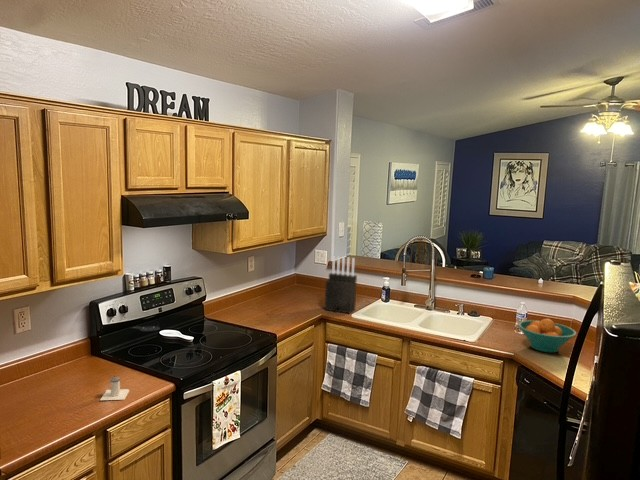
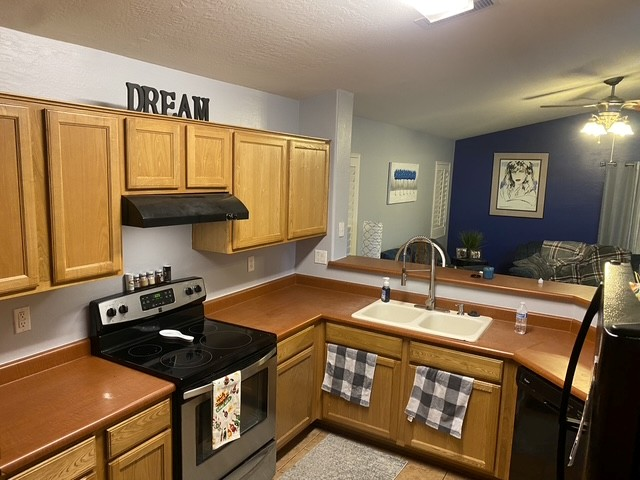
- salt shaker (115, 386)
- fruit bowl (545, 333)
- knife block (340, 284)
